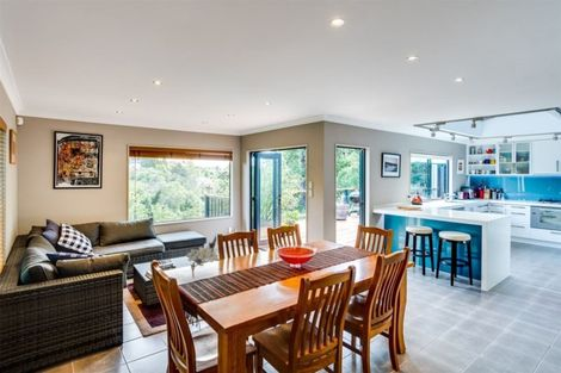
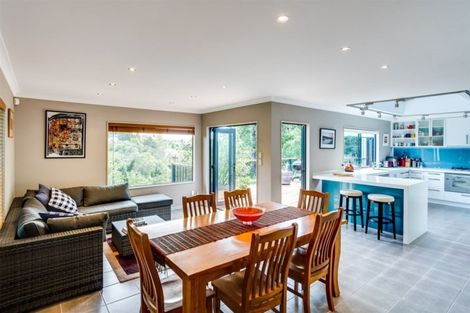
- flower arrangement (204, 254)
